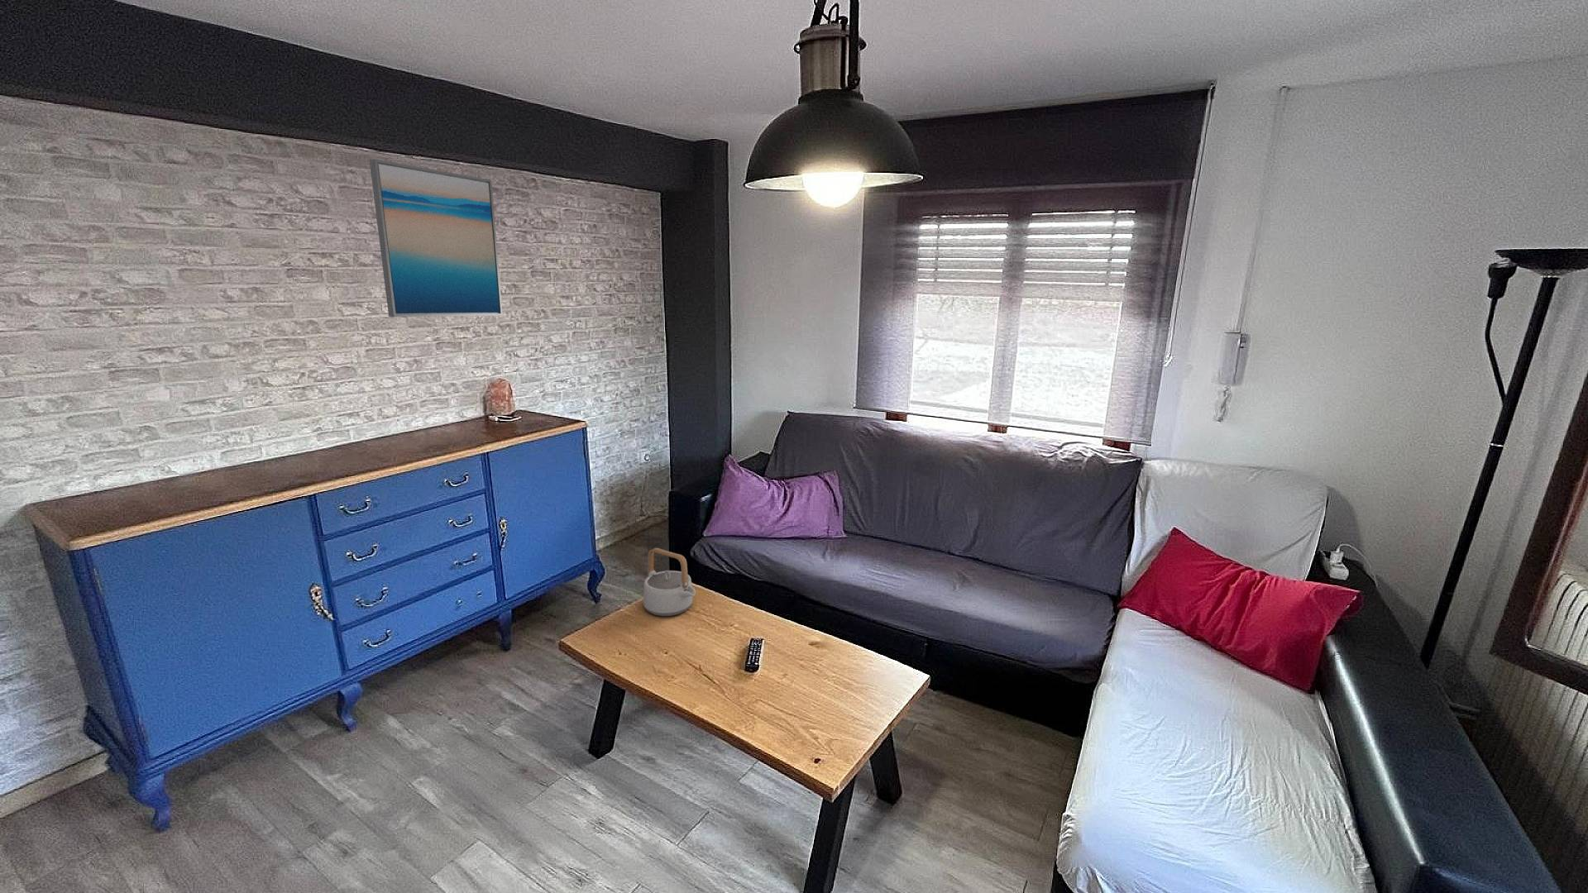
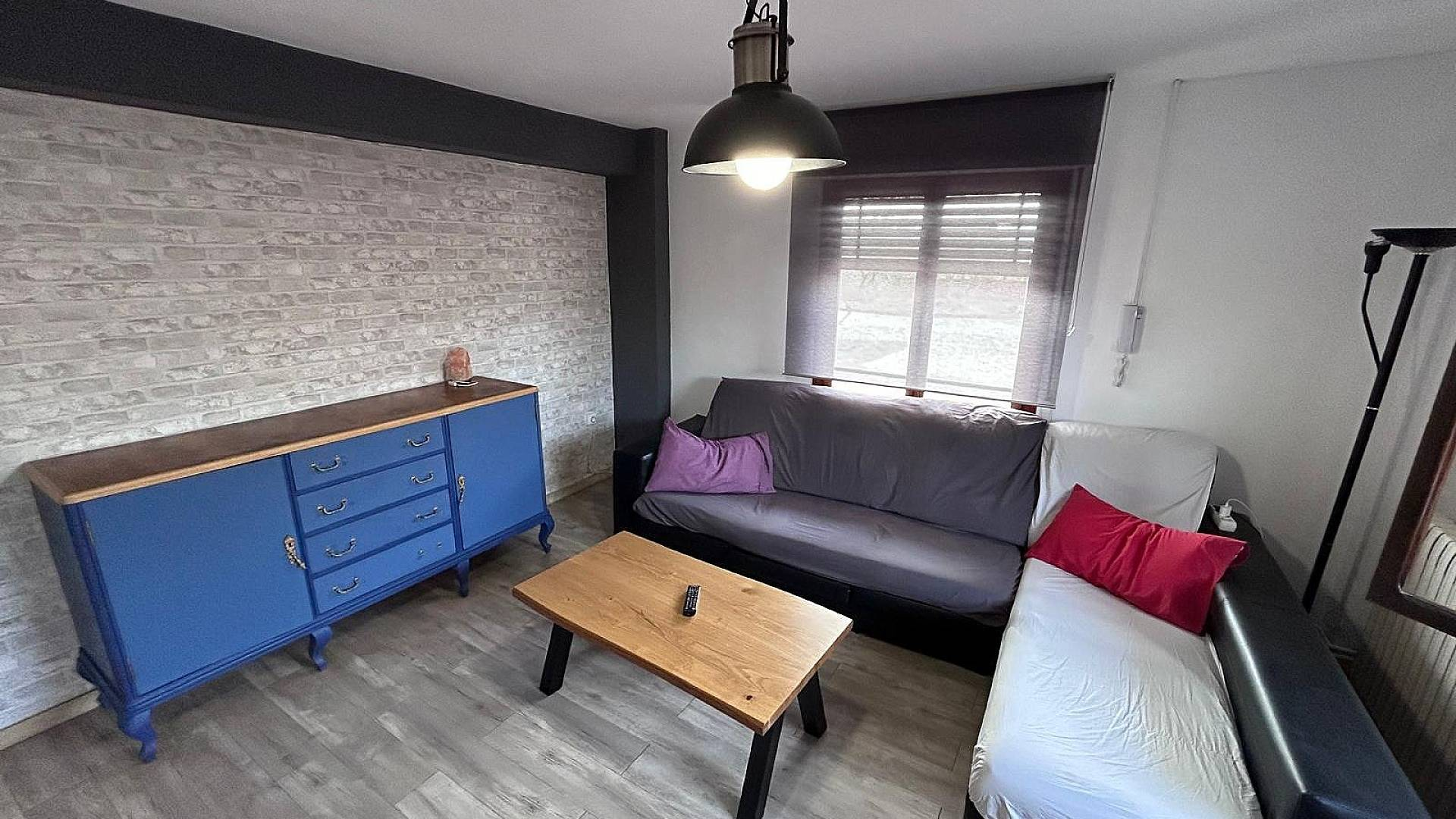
- wall art (442, 244)
- teapot (671, 580)
